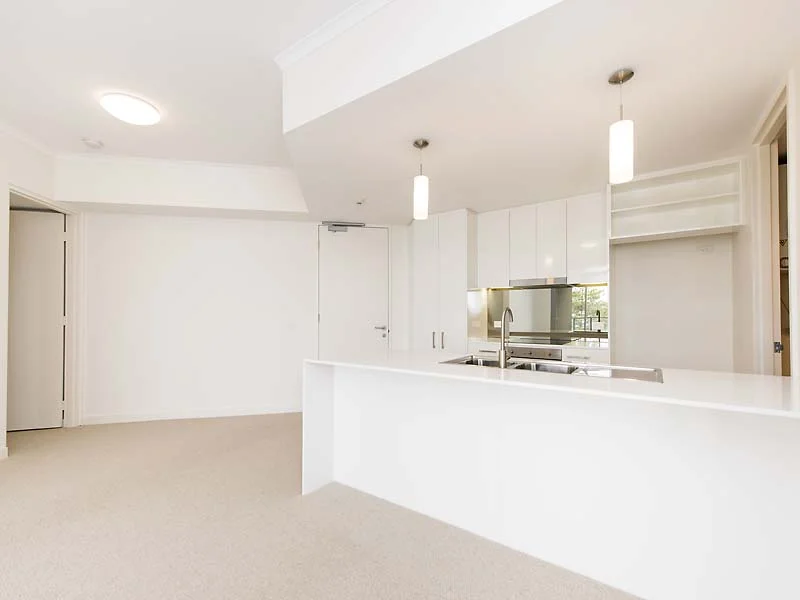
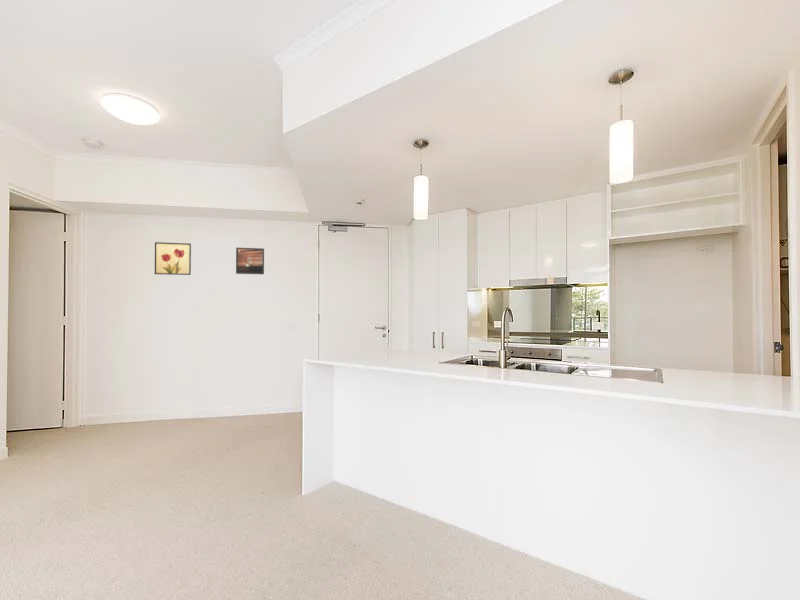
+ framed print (250, 261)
+ wall art (173, 258)
